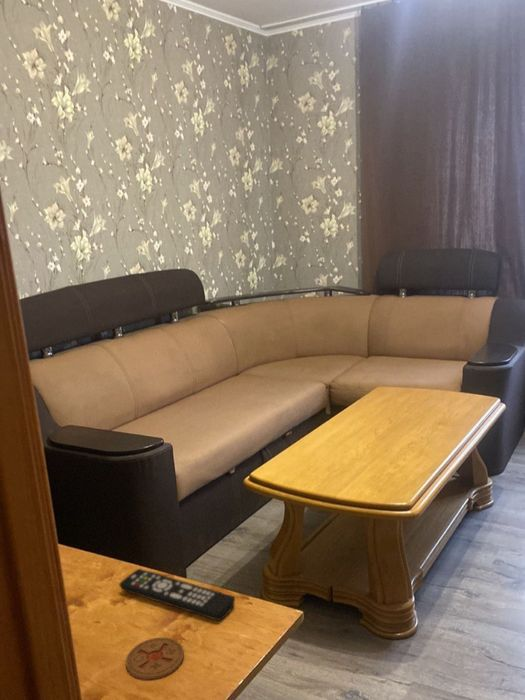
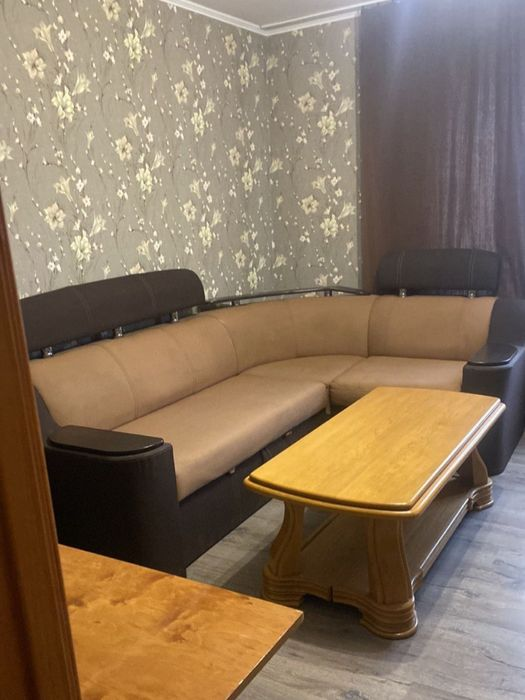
- coaster (155, 657)
- remote control (175, 594)
